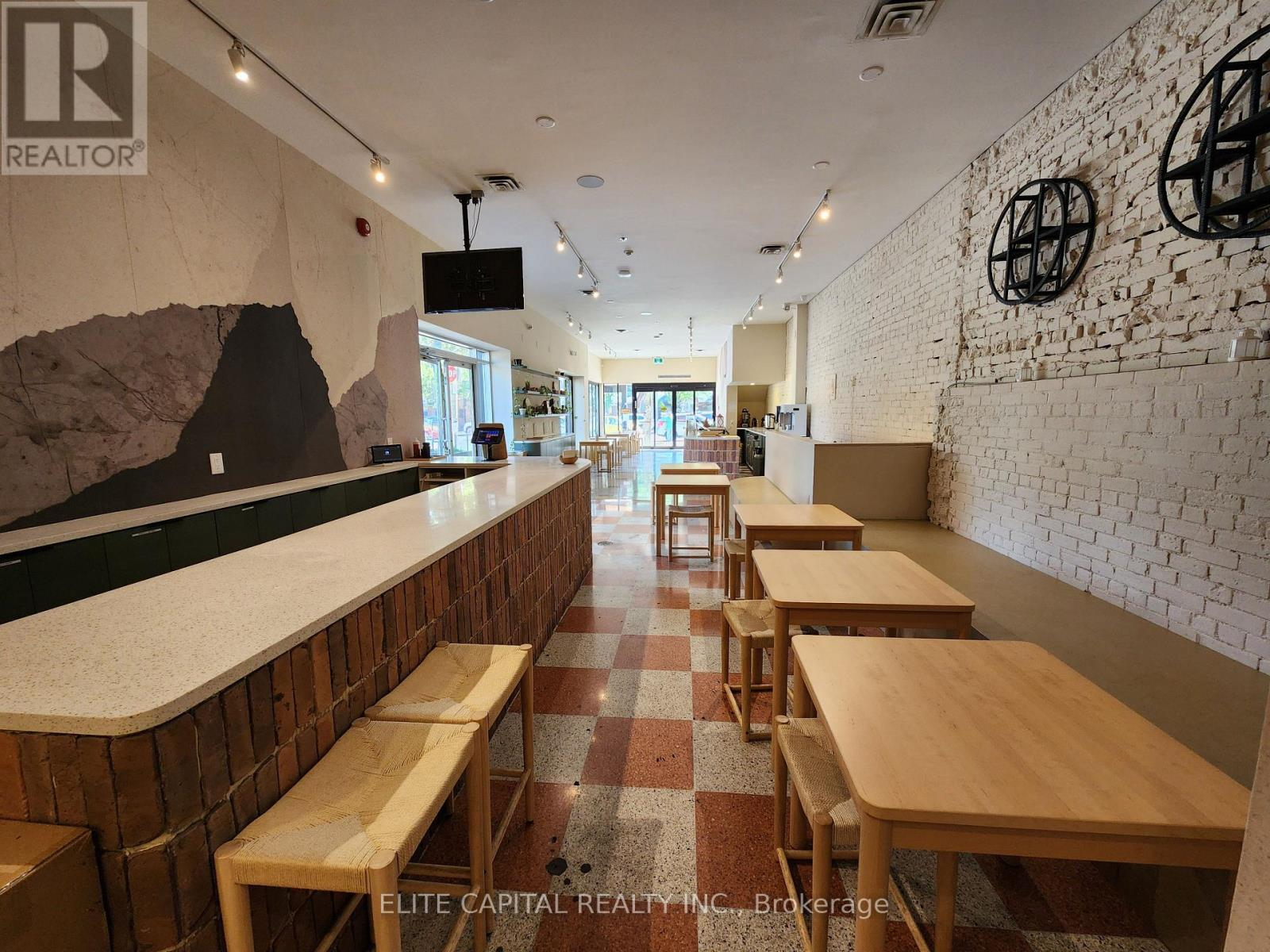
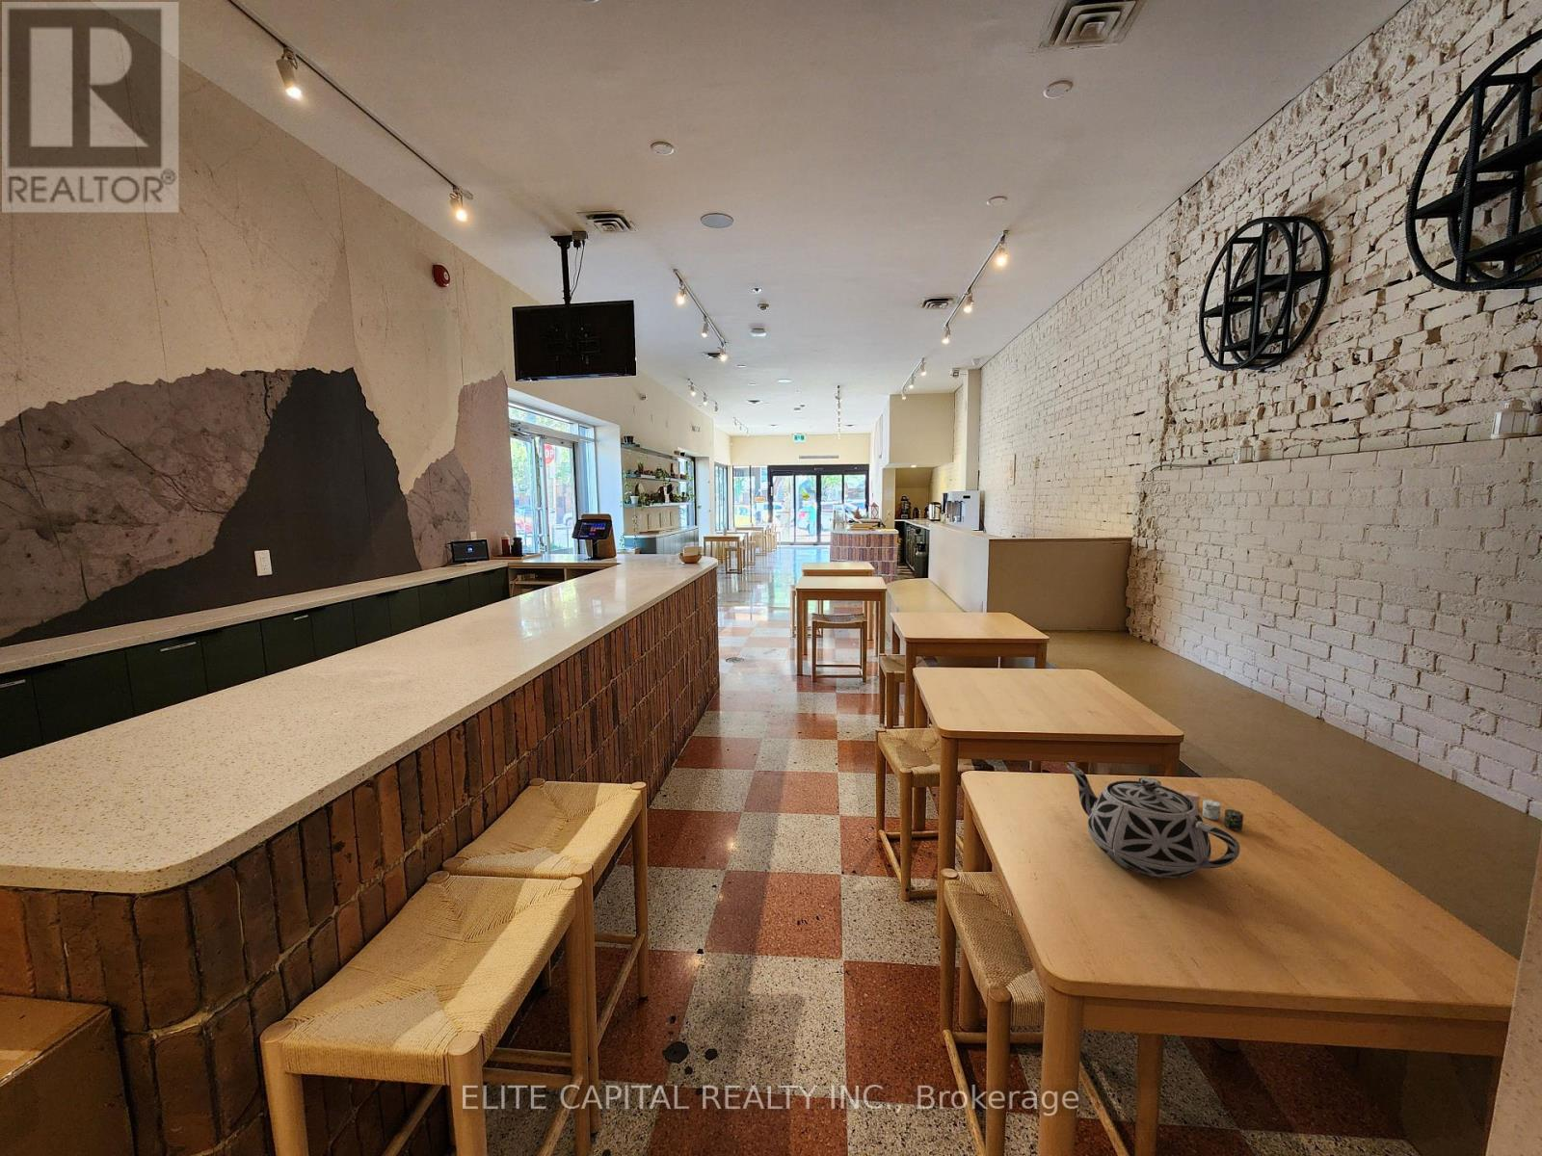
+ candle (1212, 809)
+ teapot (1141, 816)
